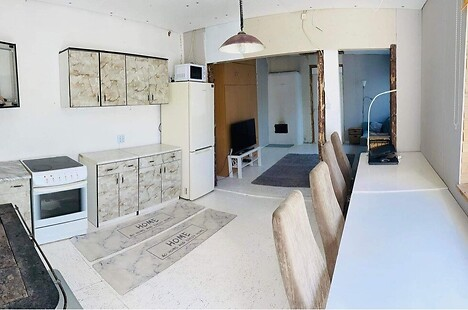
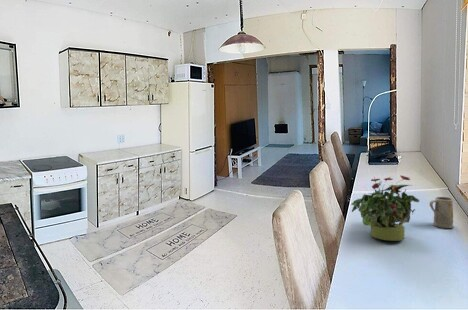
+ mug (442, 212)
+ potted plant (381, 205)
